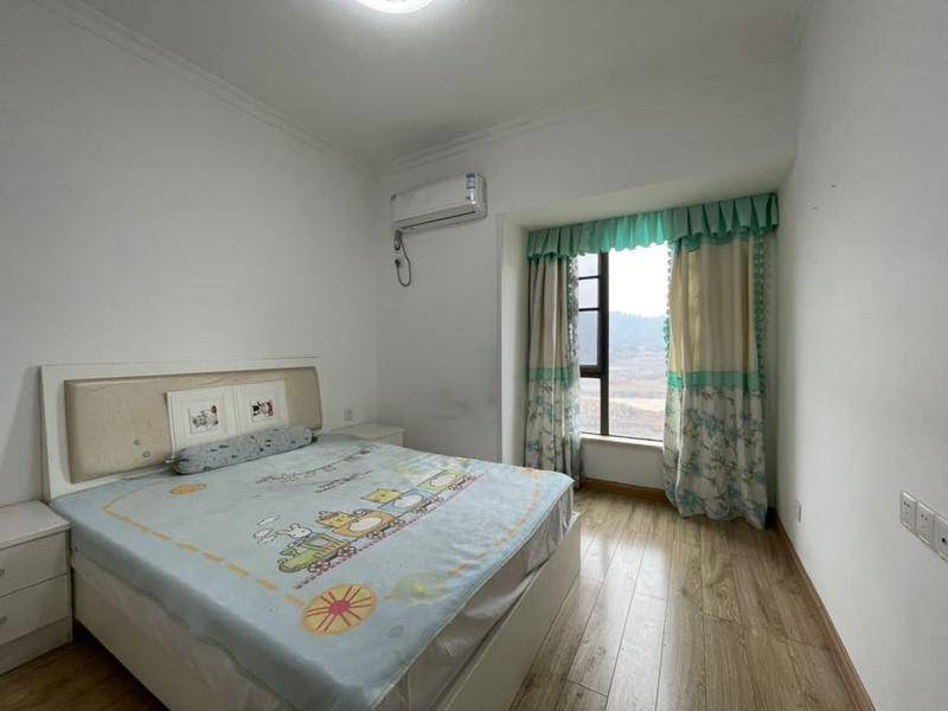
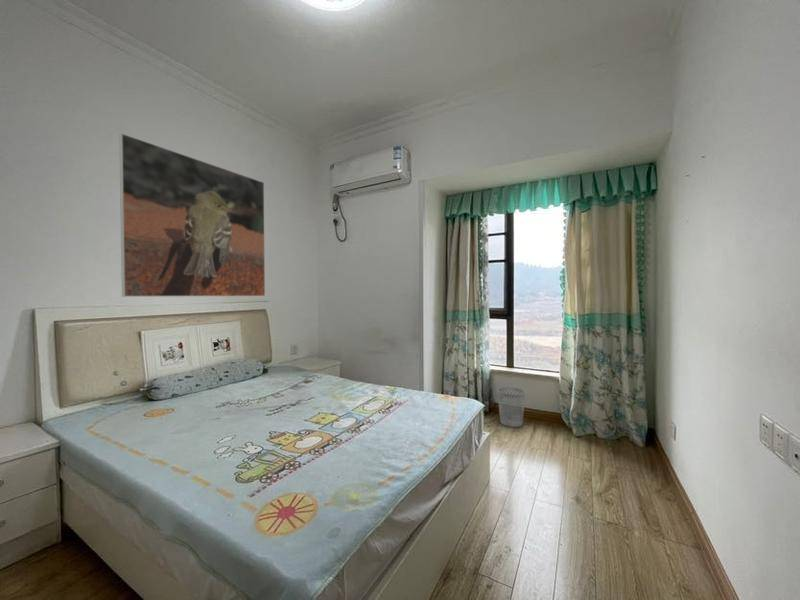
+ wastebasket (511, 406)
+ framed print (205, 229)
